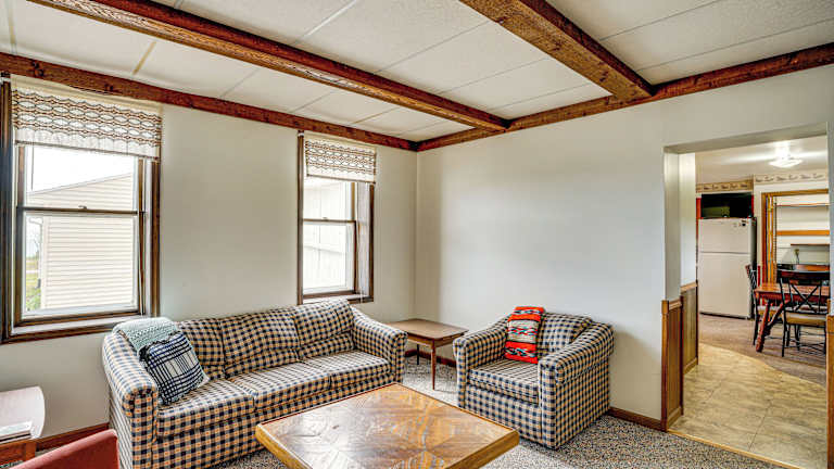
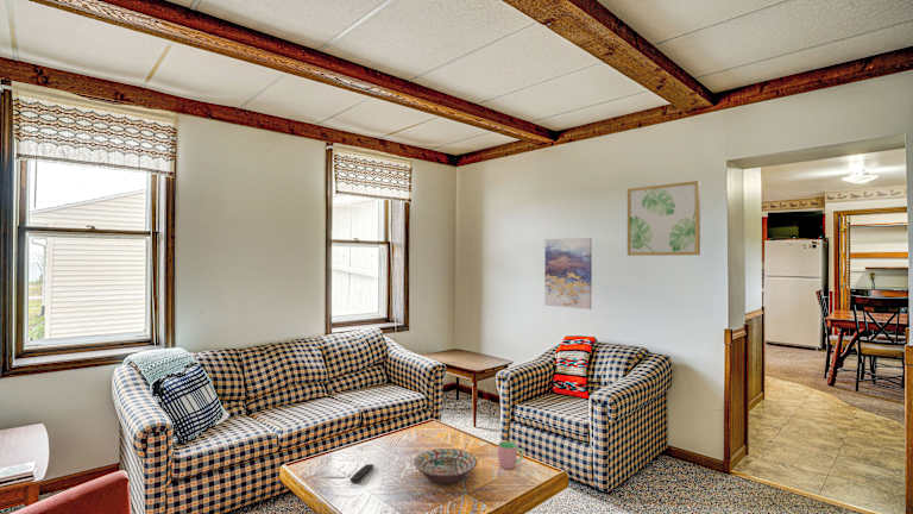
+ remote control (363, 471)
+ cup (510, 456)
+ decorative bowl (445, 469)
+ wall art (567, 272)
+ wall art (661, 220)
